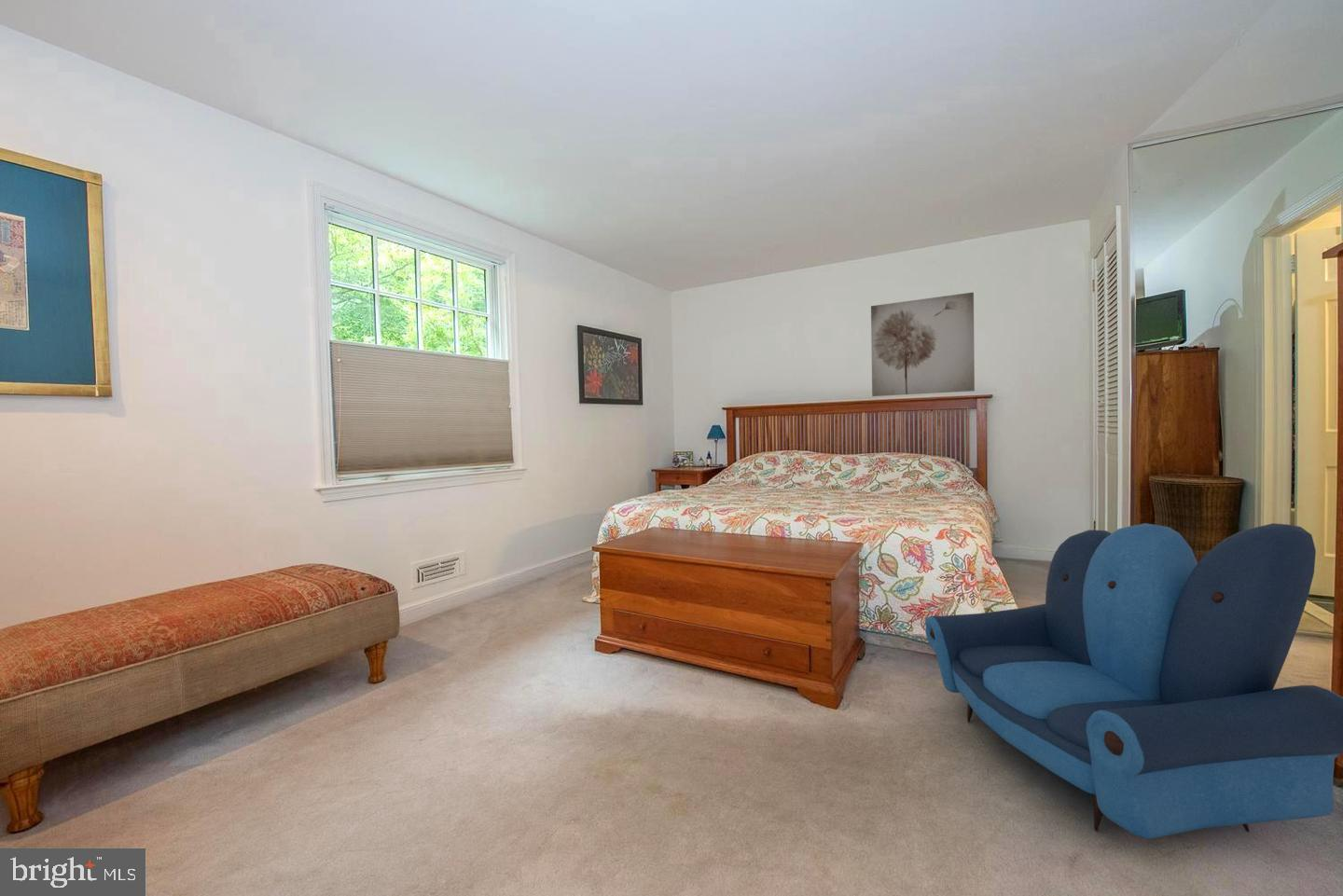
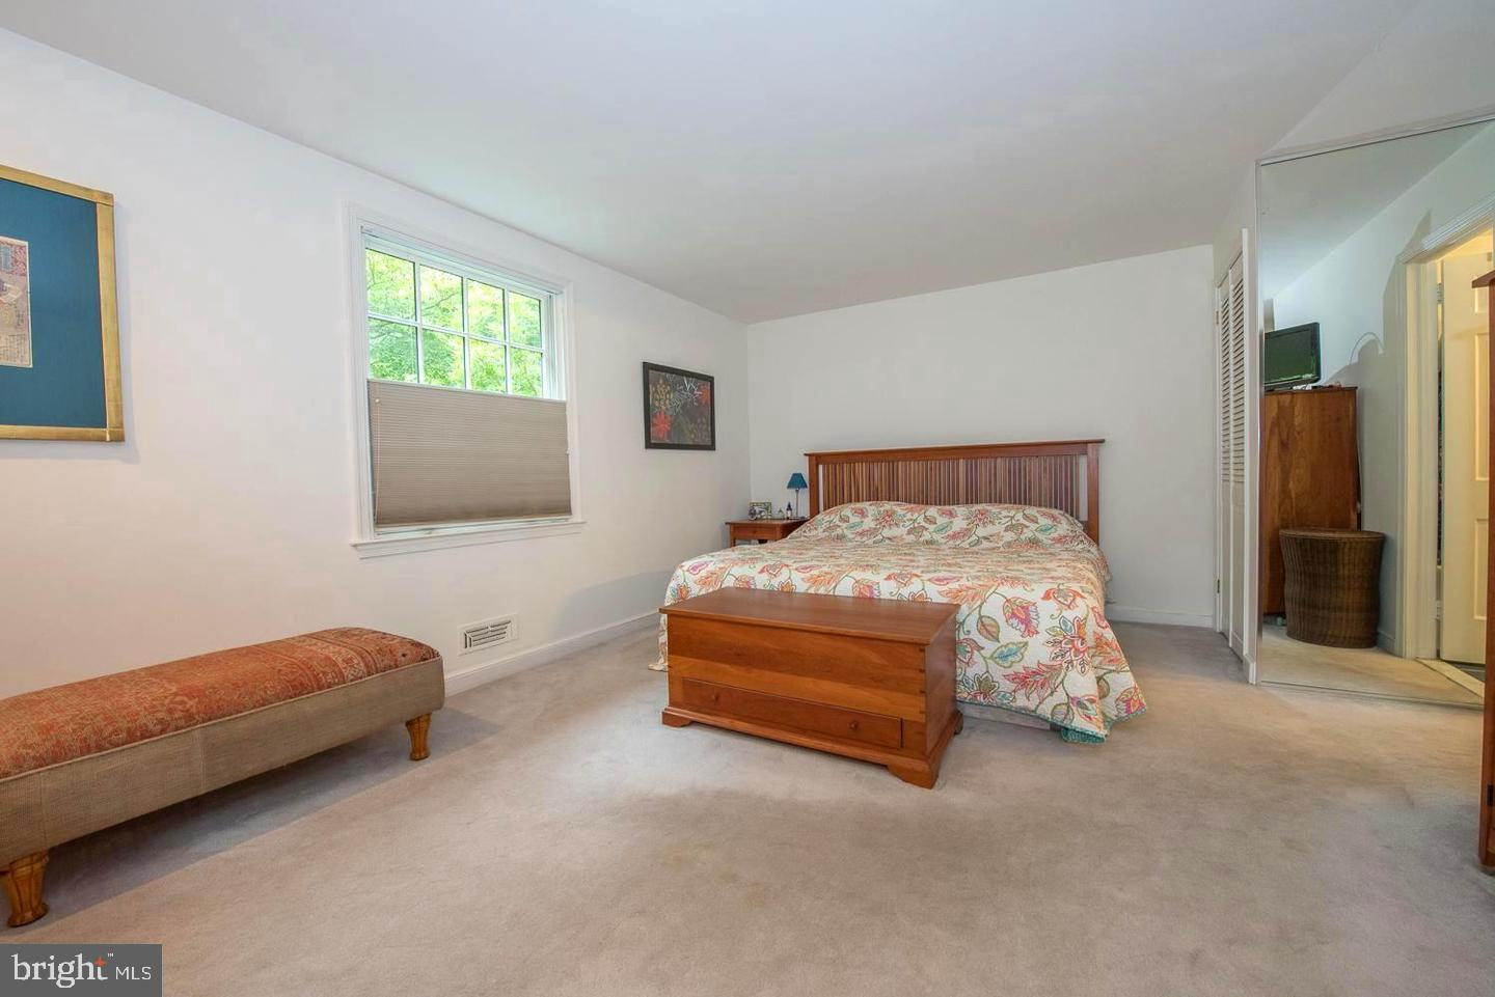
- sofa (1100, 638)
- wall art (921, 346)
